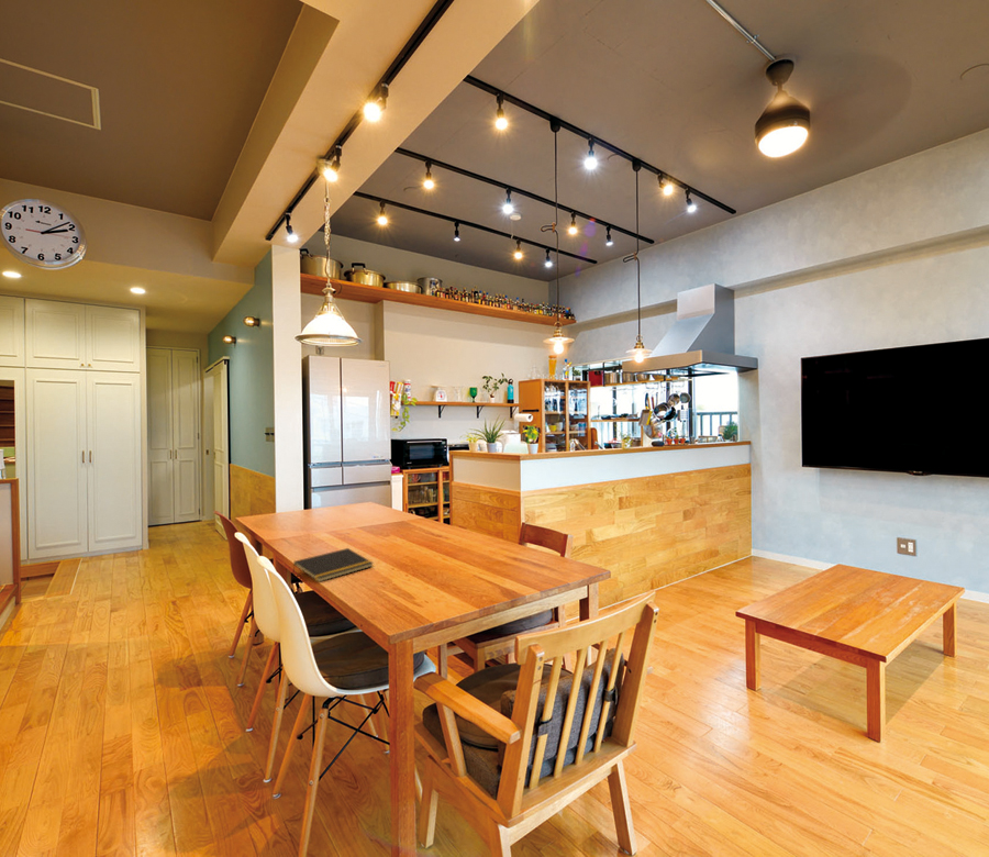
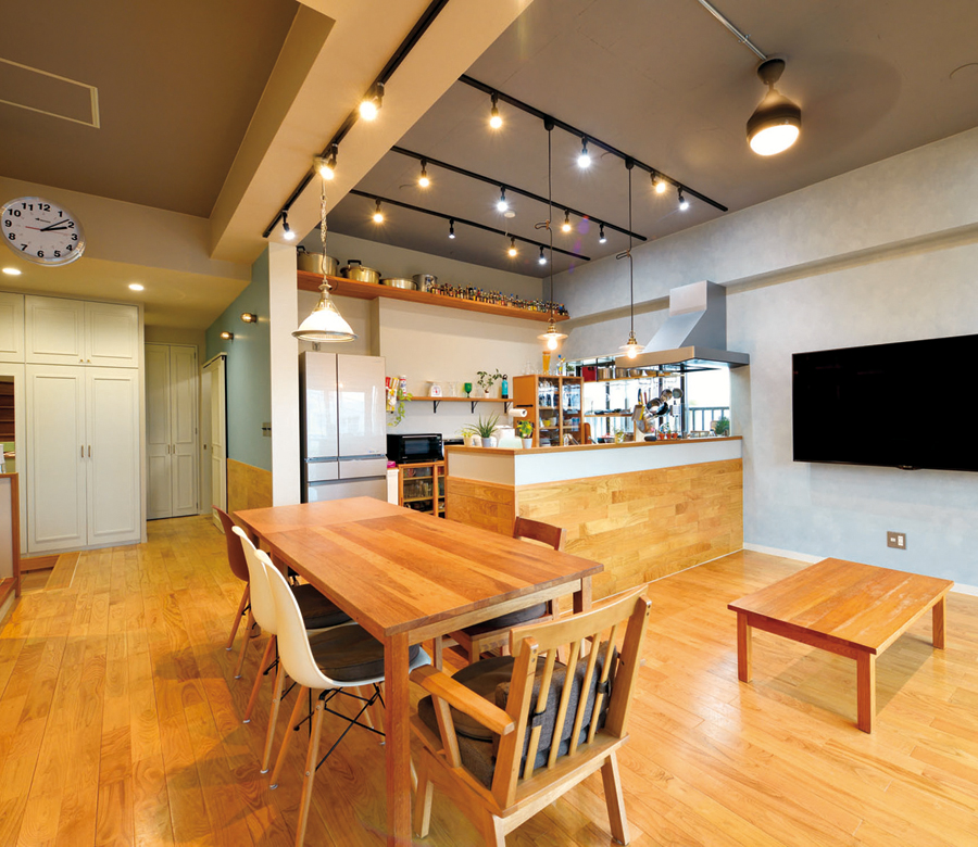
- notepad (334, 564)
